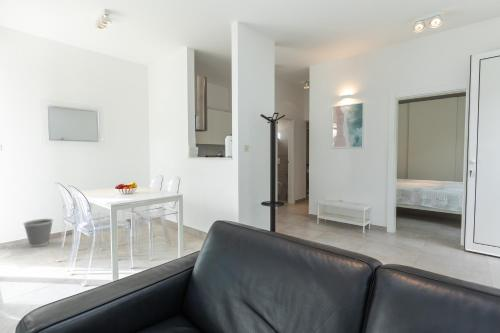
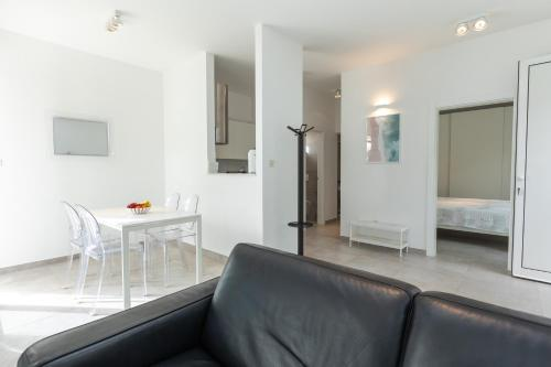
- wastebasket (39, 232)
